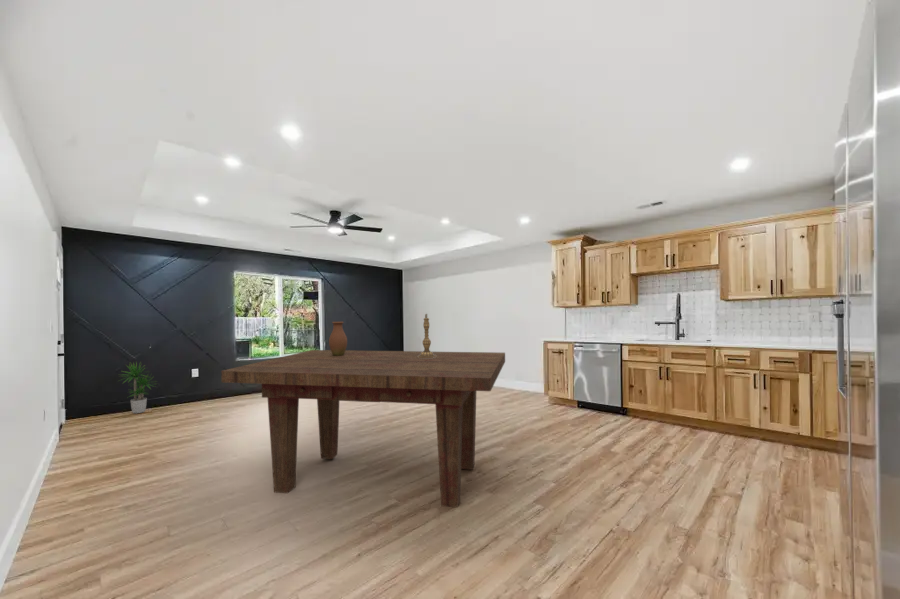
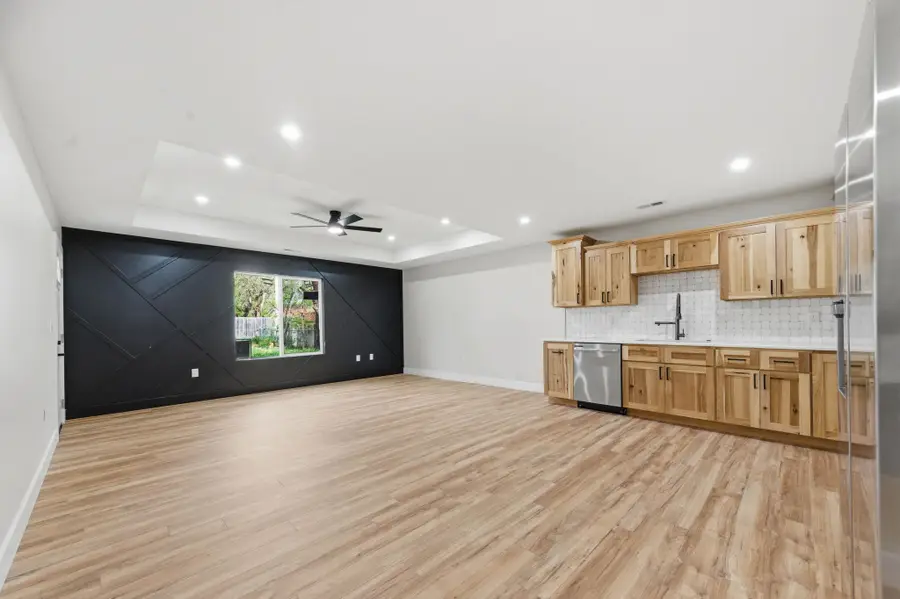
- dining table (380, 401)
- potted plant (138, 385)
- candlestick (426, 334)
- vase (338, 338)
